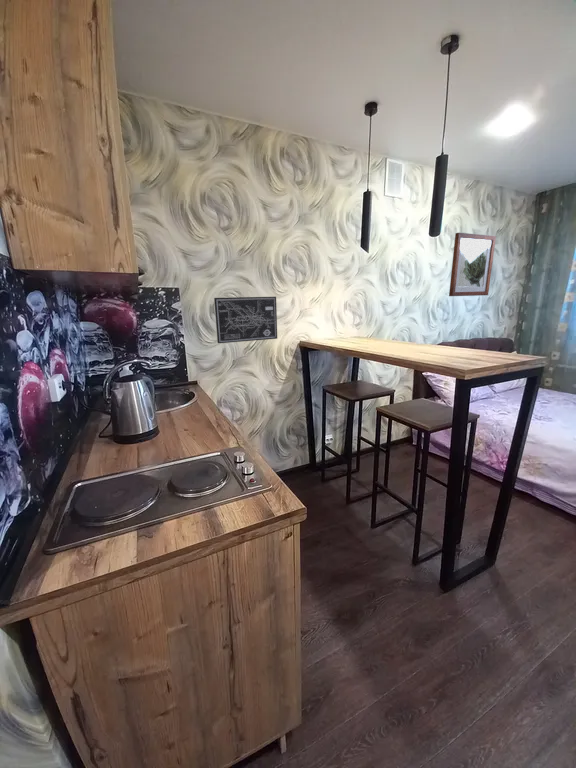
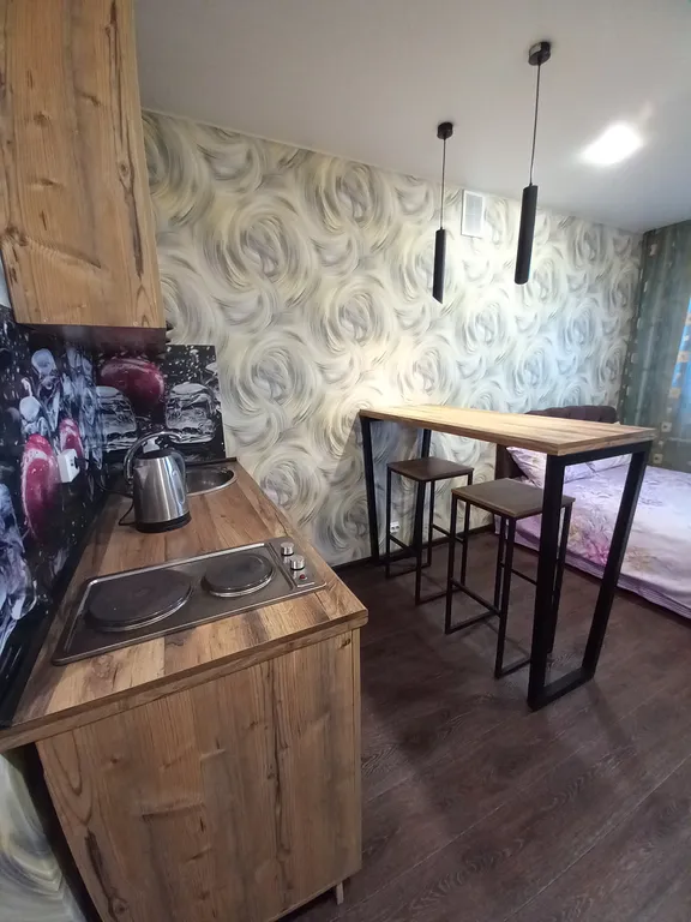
- wall art (472, 265)
- wall art (247, 319)
